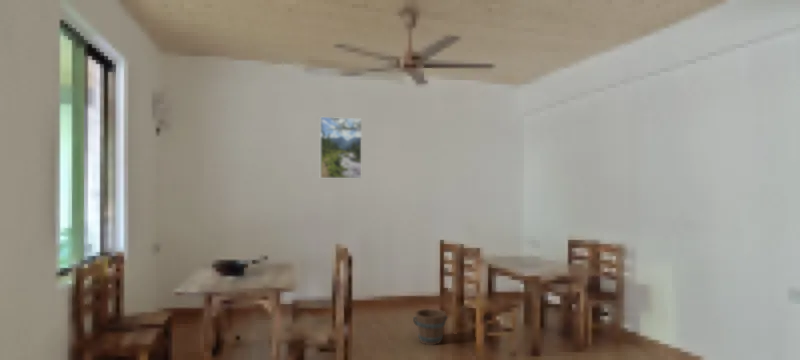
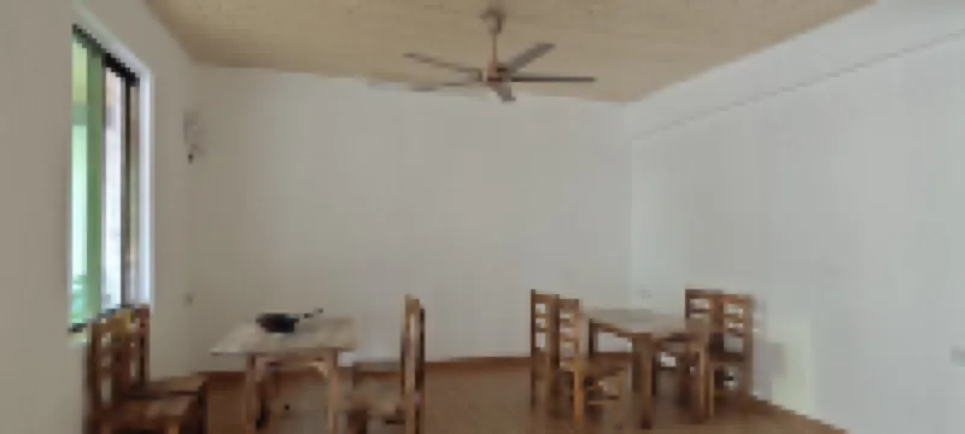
- bucket (430, 326)
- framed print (340, 148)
